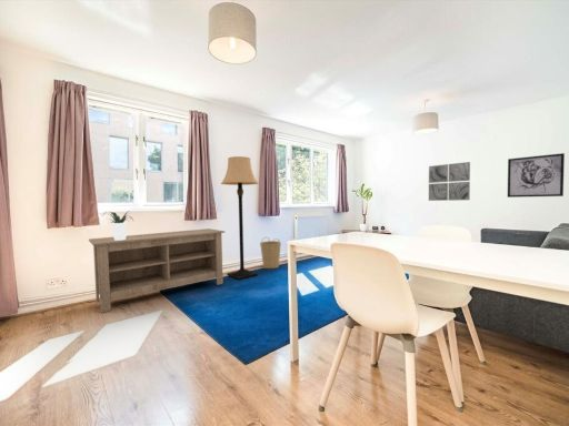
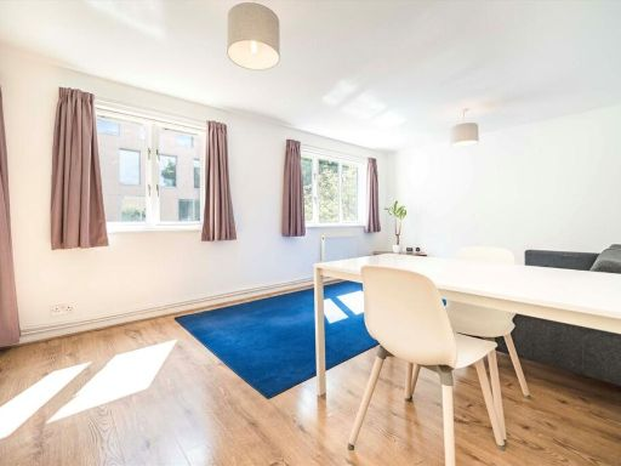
- wall art (533, 176)
- potted plant (120, 224)
- basket (270, 252)
- lamp (240, 216)
- wall art (447, 181)
- storage bench (163, 263)
